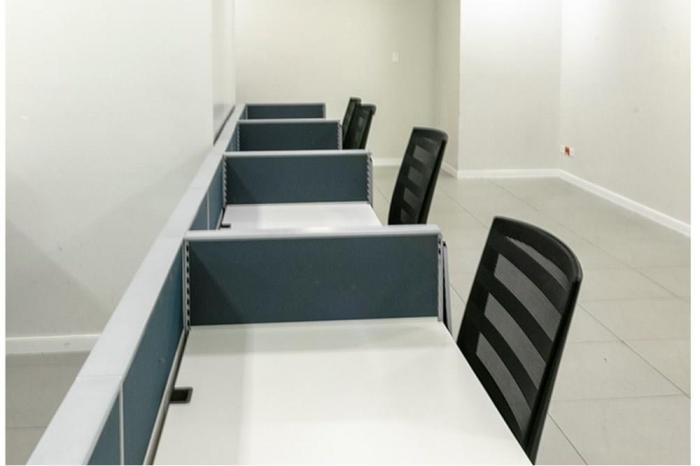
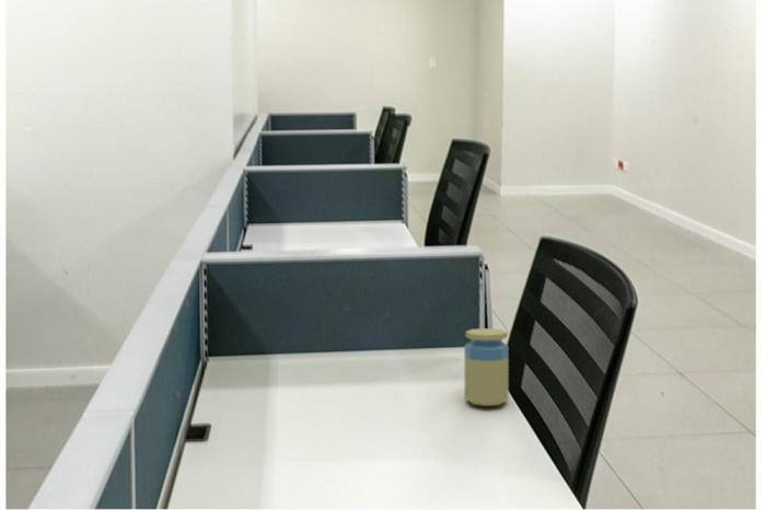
+ jar (486, 367)
